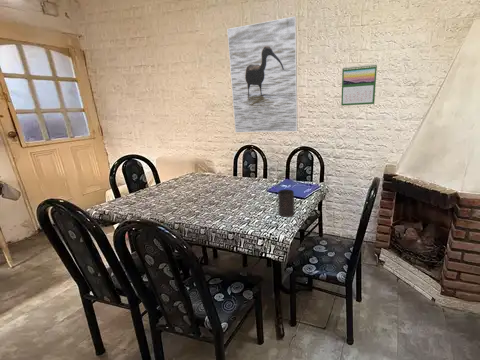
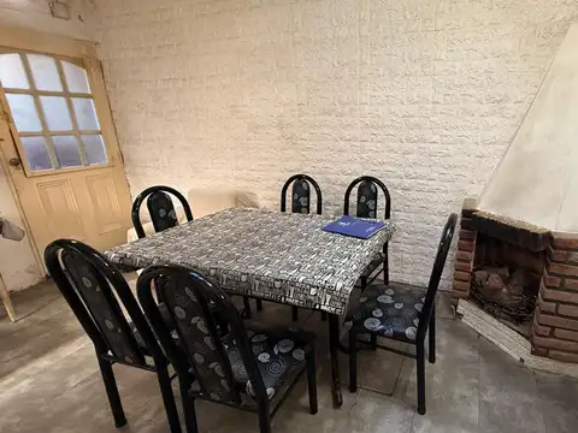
- cup (286, 203)
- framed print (262, 80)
- calendar (358, 85)
